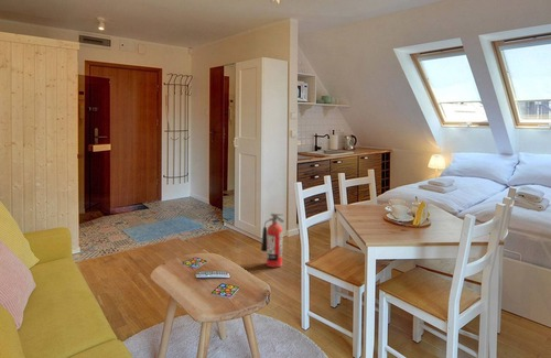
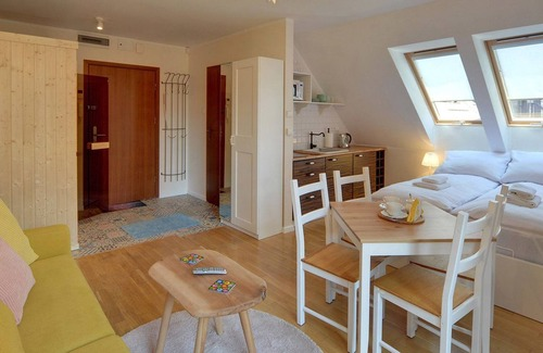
- fire extinguisher (273, 238)
